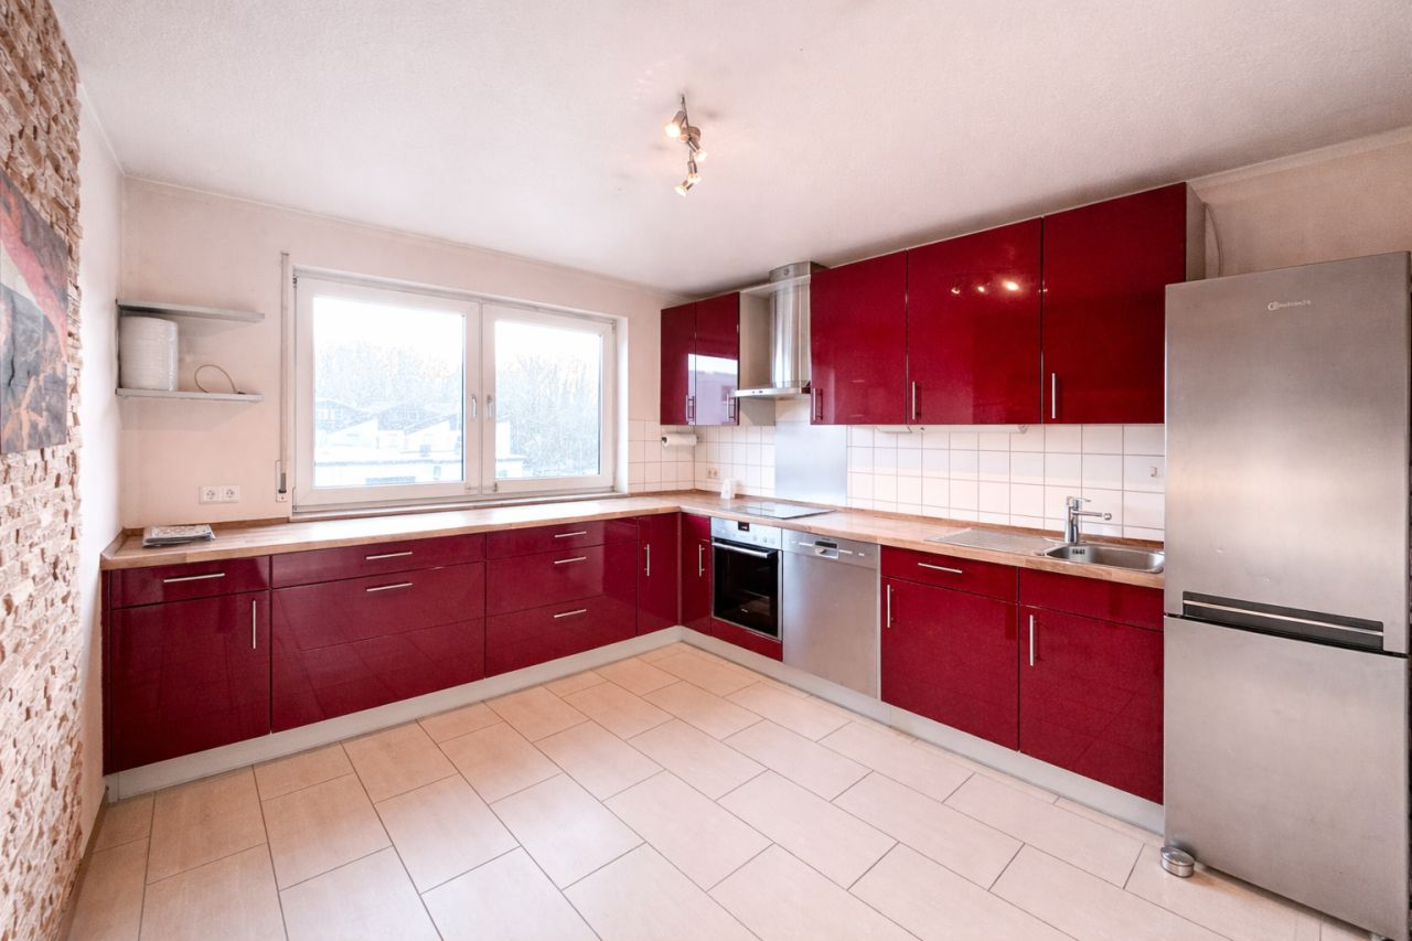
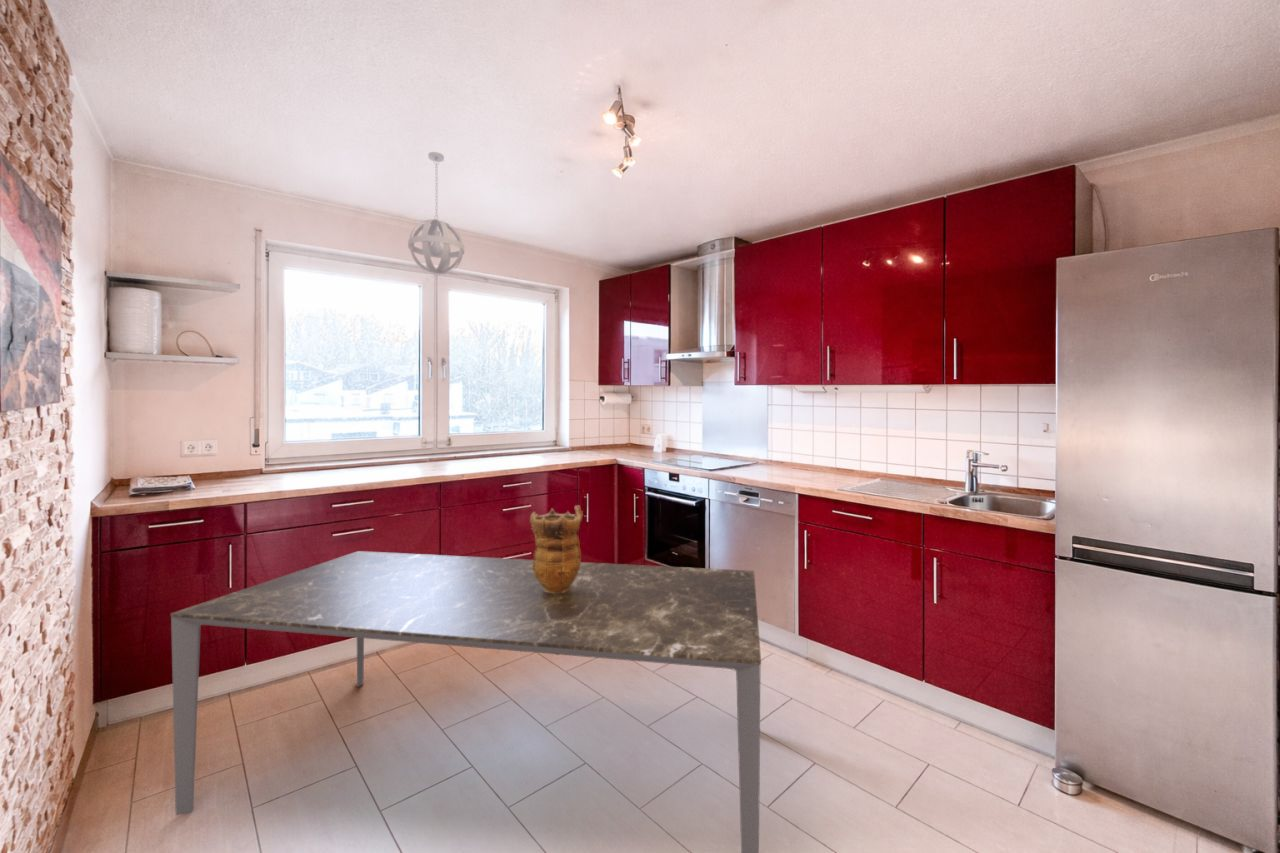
+ vase (557, 546)
+ dining table (499, 649)
+ pendant light (436, 215)
